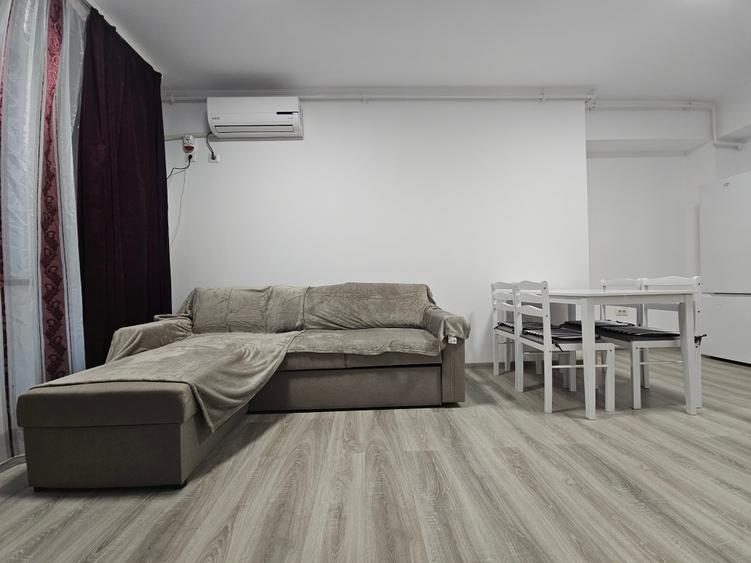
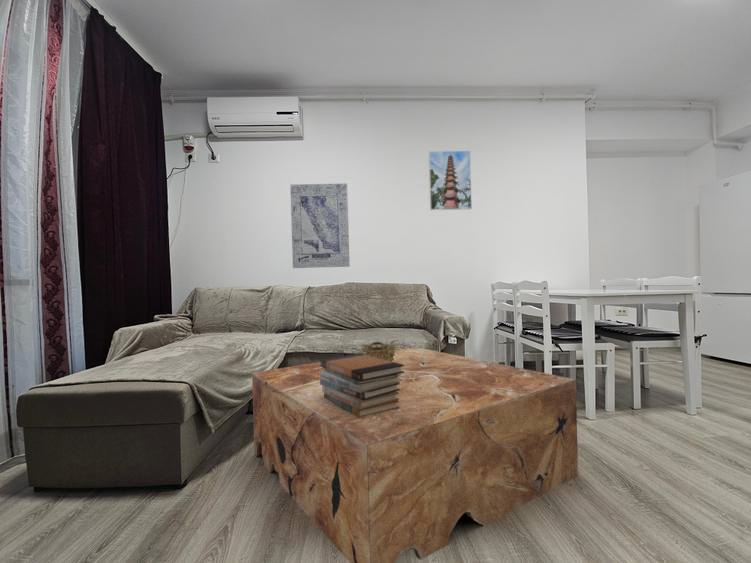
+ book stack (359, 381)
+ decorative bowl (378, 357)
+ coffee table (402, 419)
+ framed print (450, 180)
+ wall art (320, 225)
